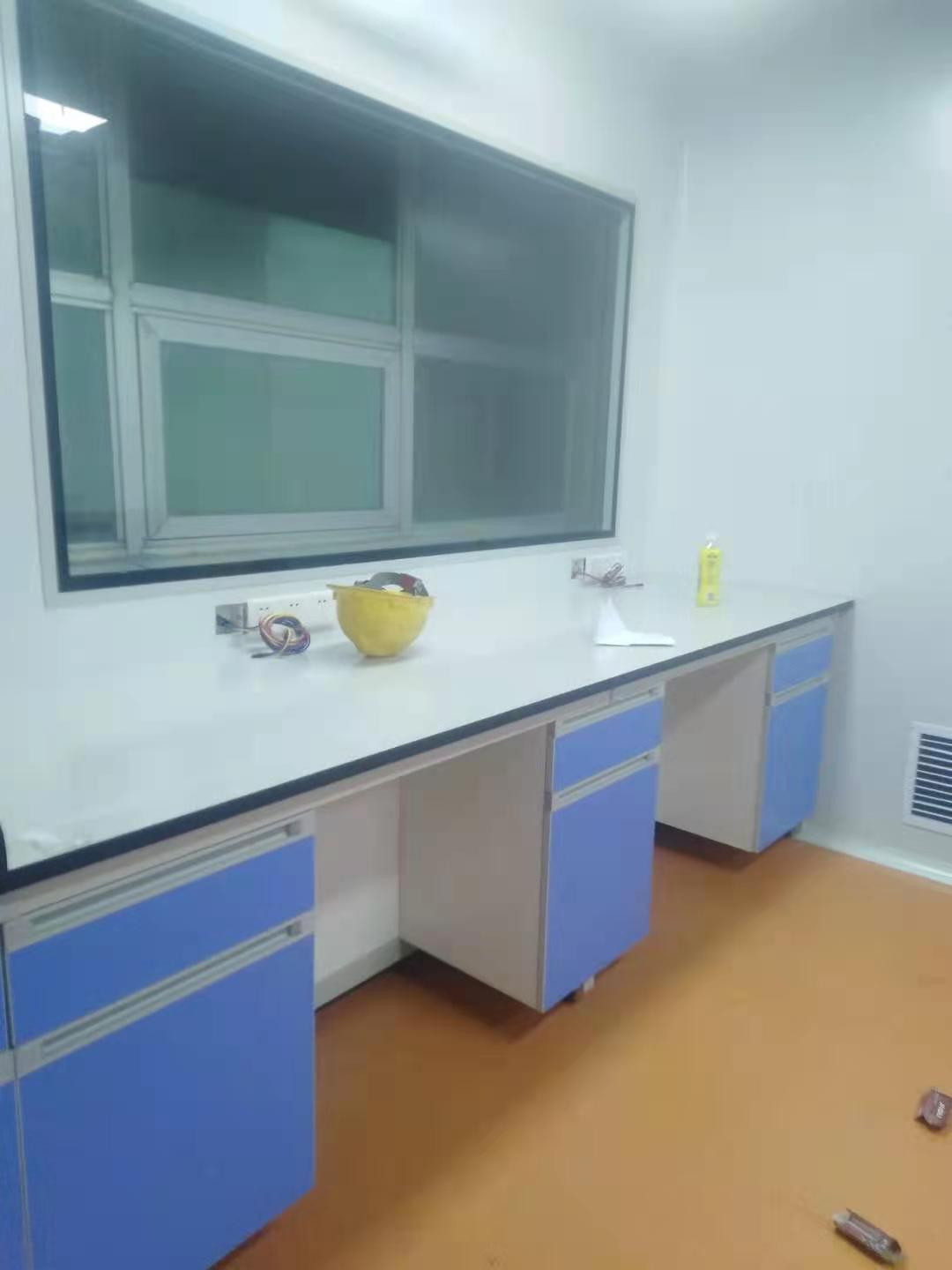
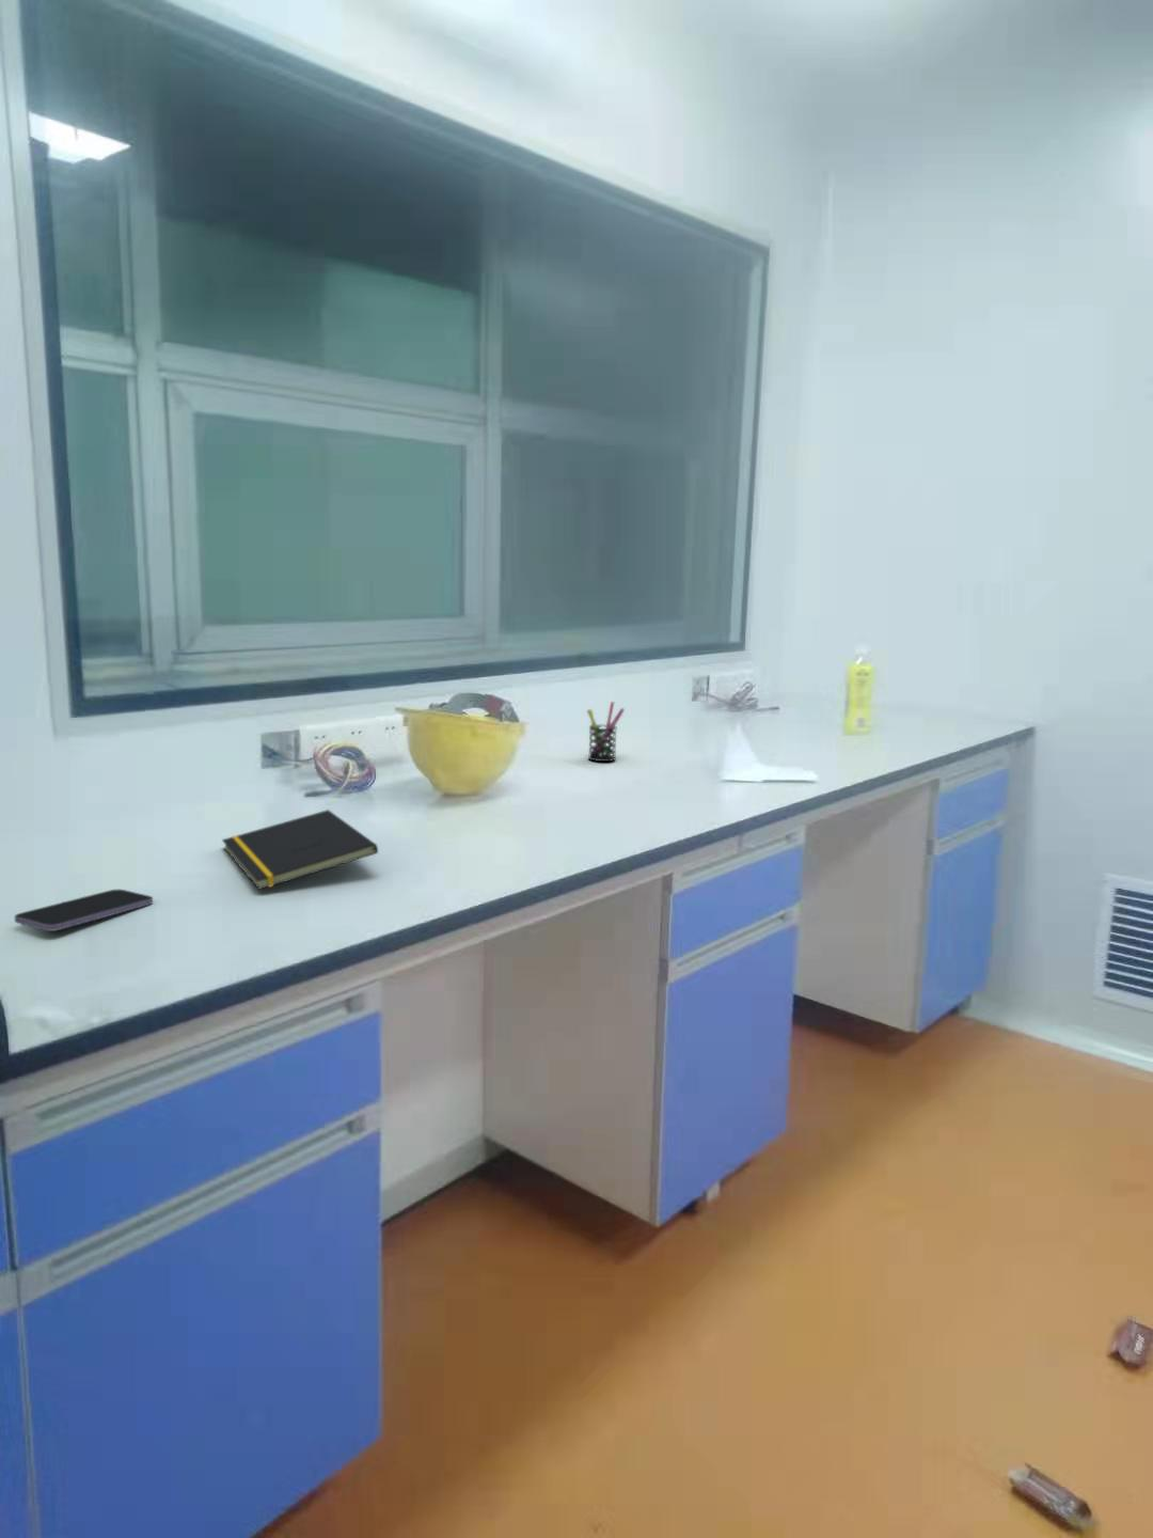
+ pen holder (601, 730)
+ smartphone (86, 909)
+ notepad (297, 845)
